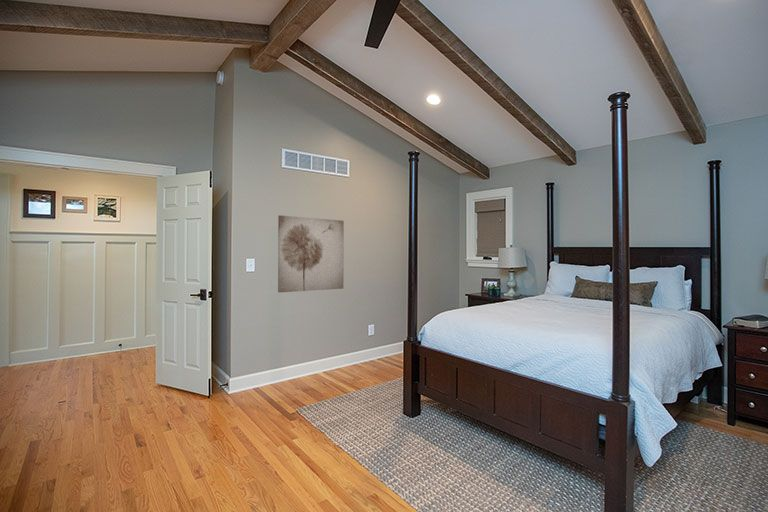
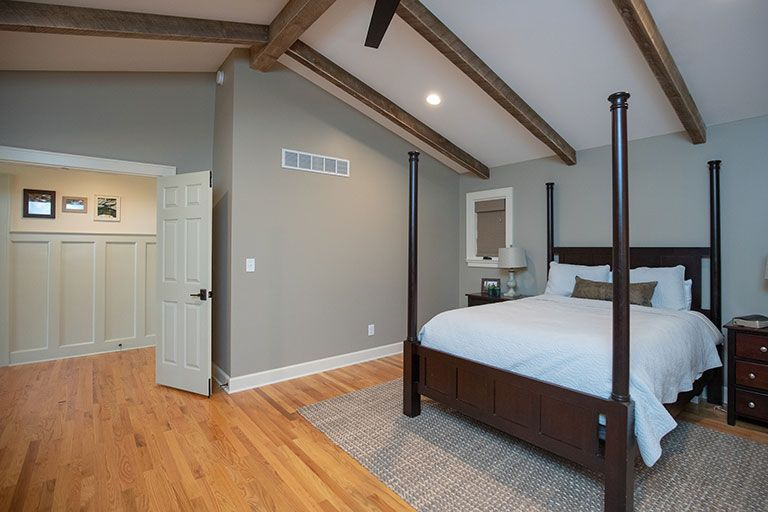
- wall art (312, 254)
